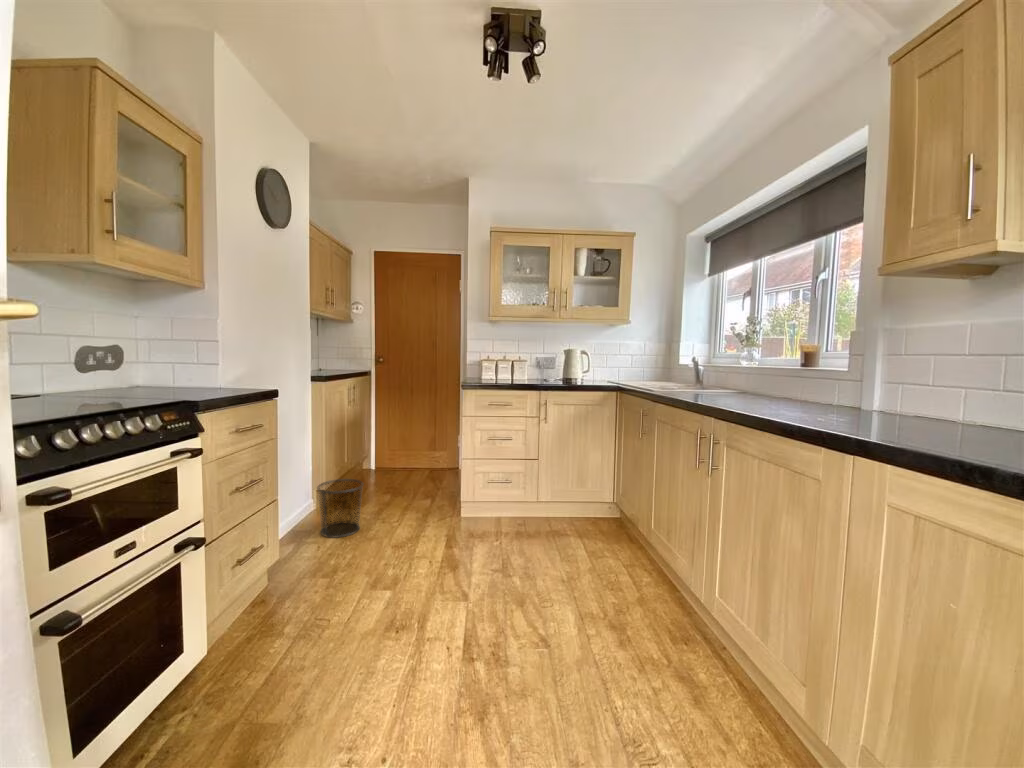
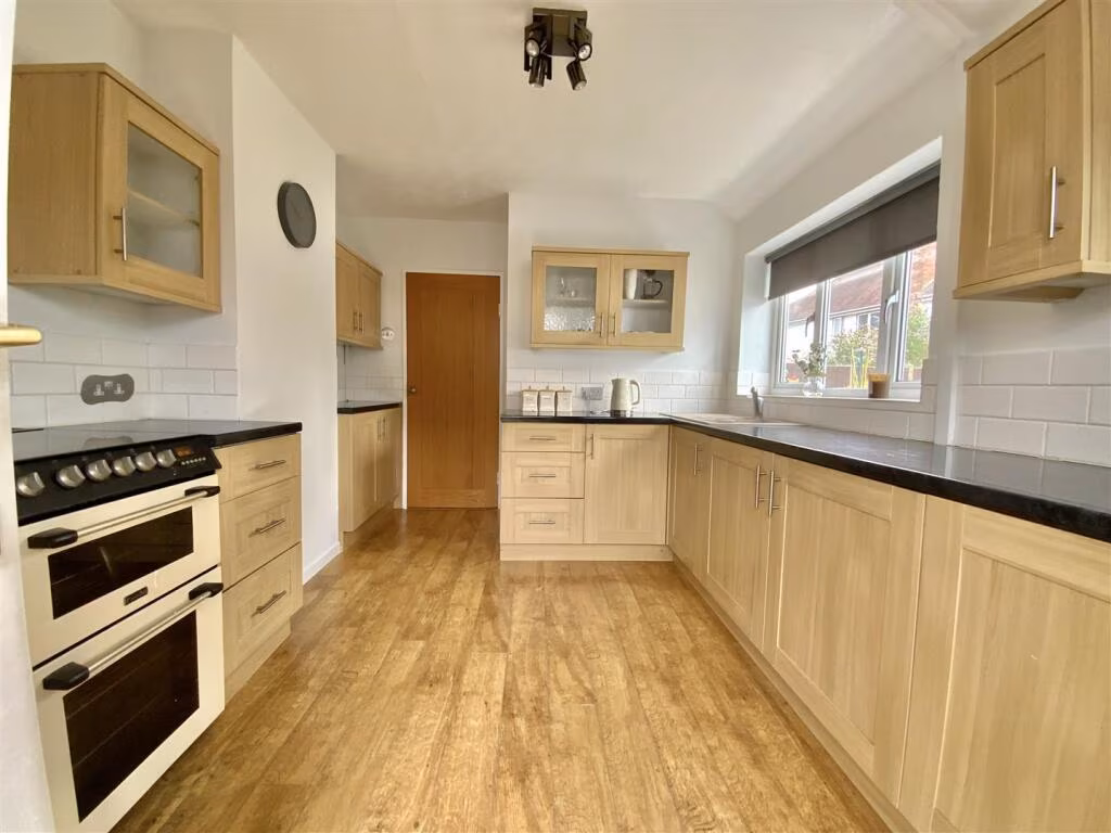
- waste bin (340, 507)
